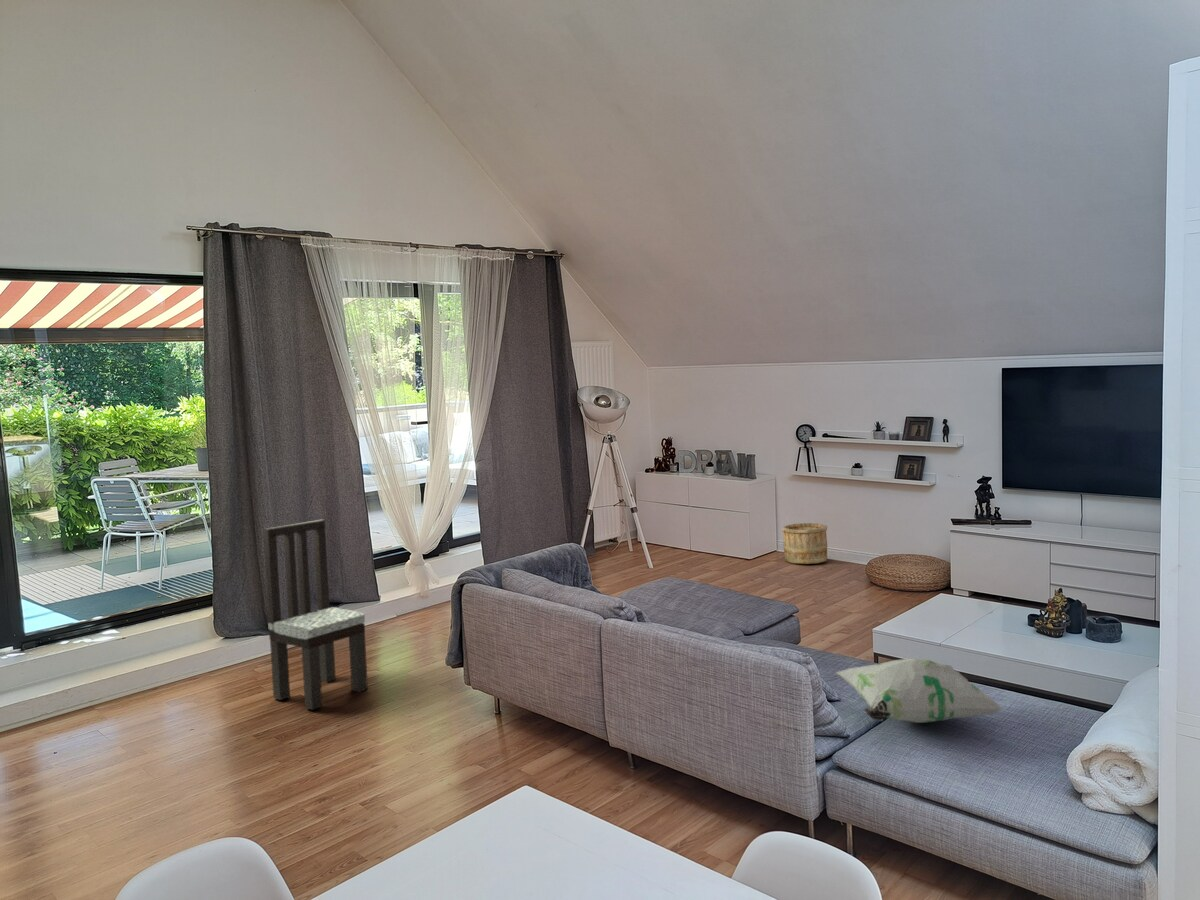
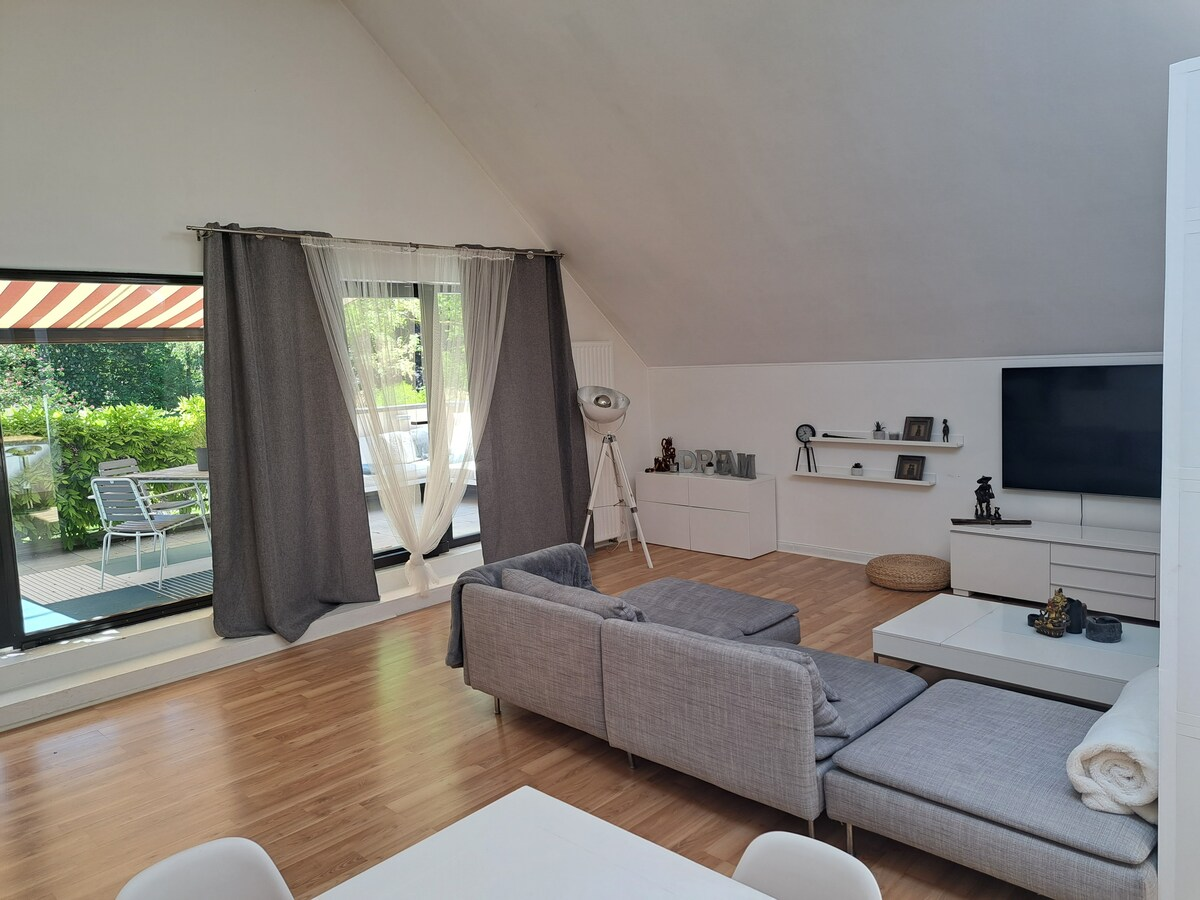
- decorative pillow (914, 690)
- dining chair (317, 610)
- wooden bucket (805, 543)
